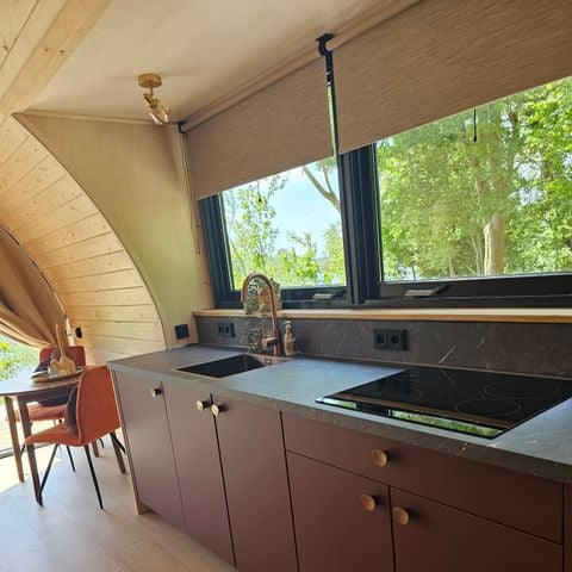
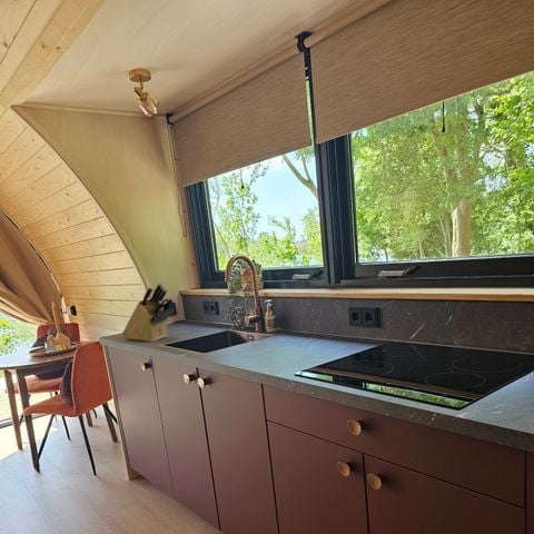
+ knife block (147, 310)
